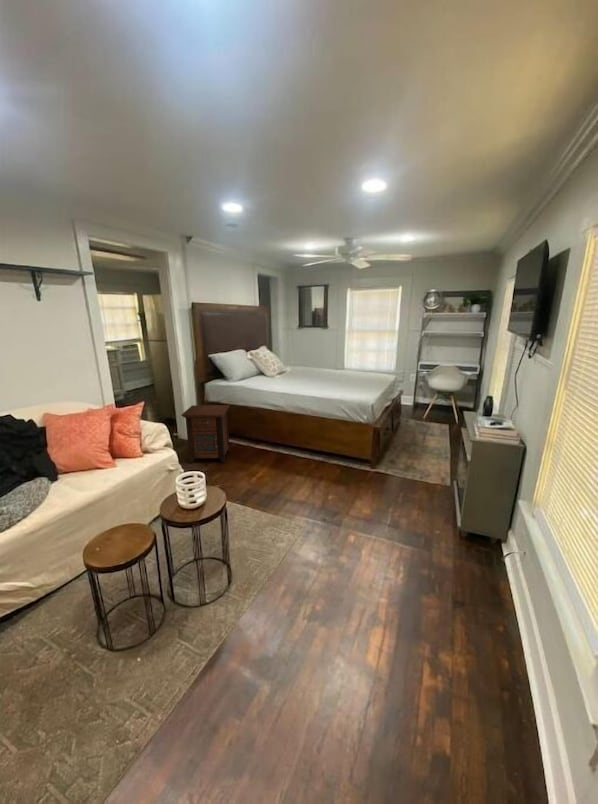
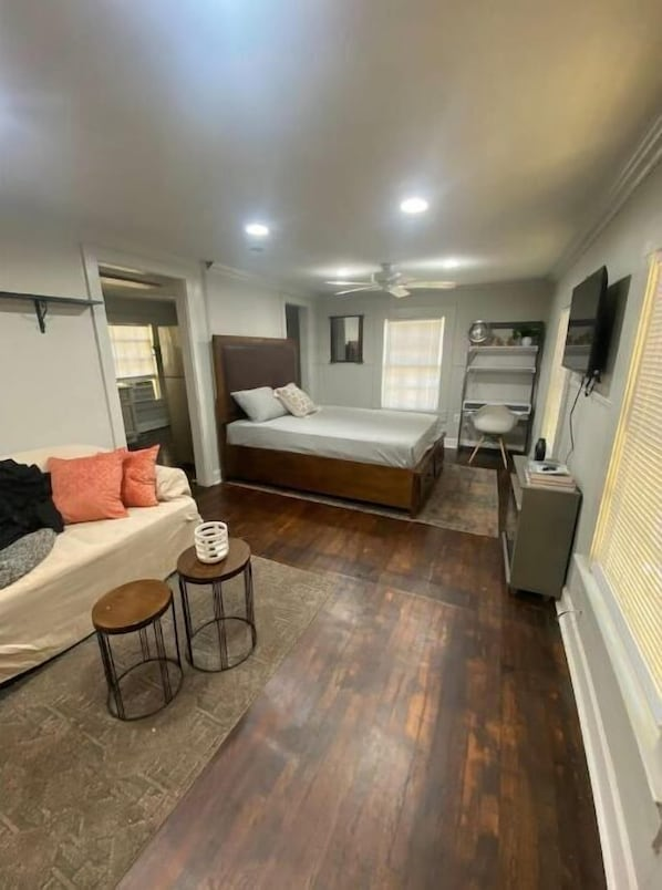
- nightstand (208, 433)
